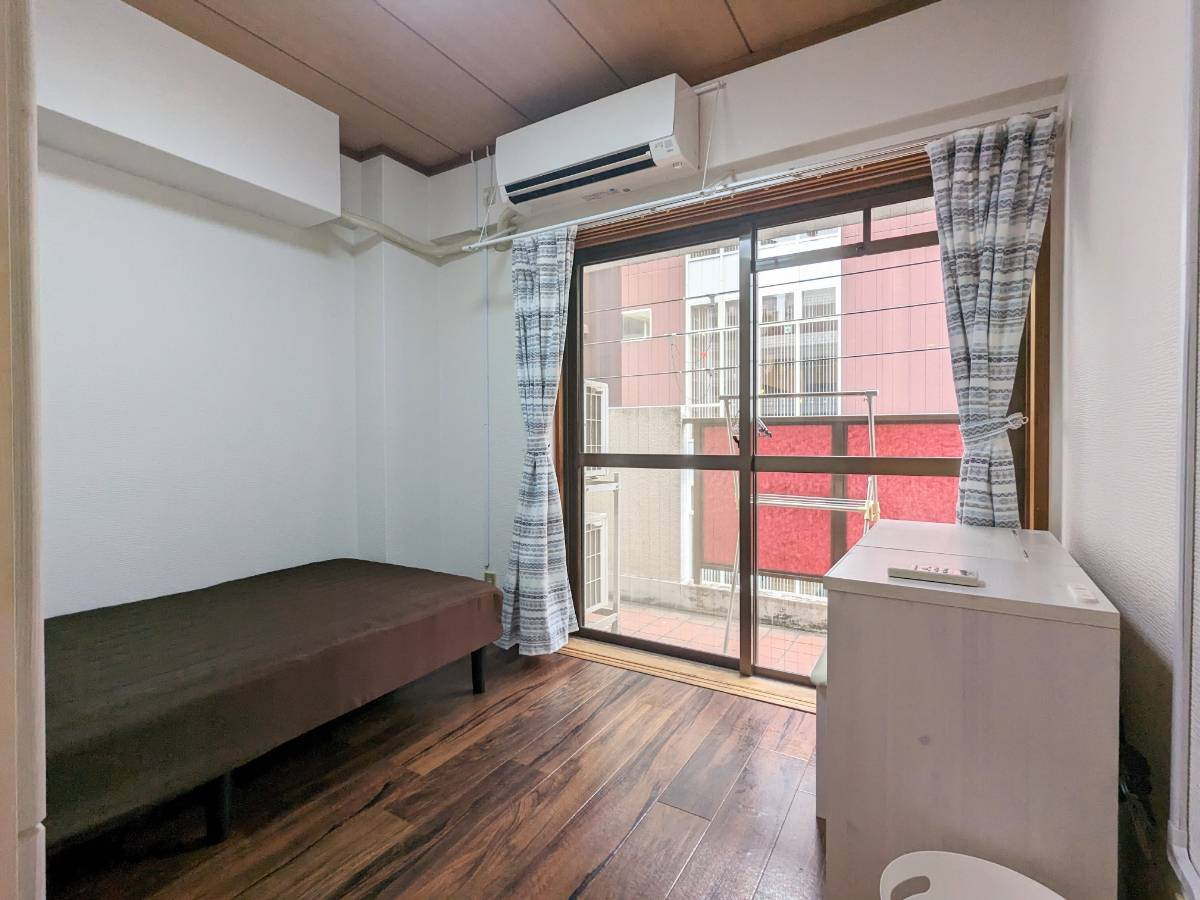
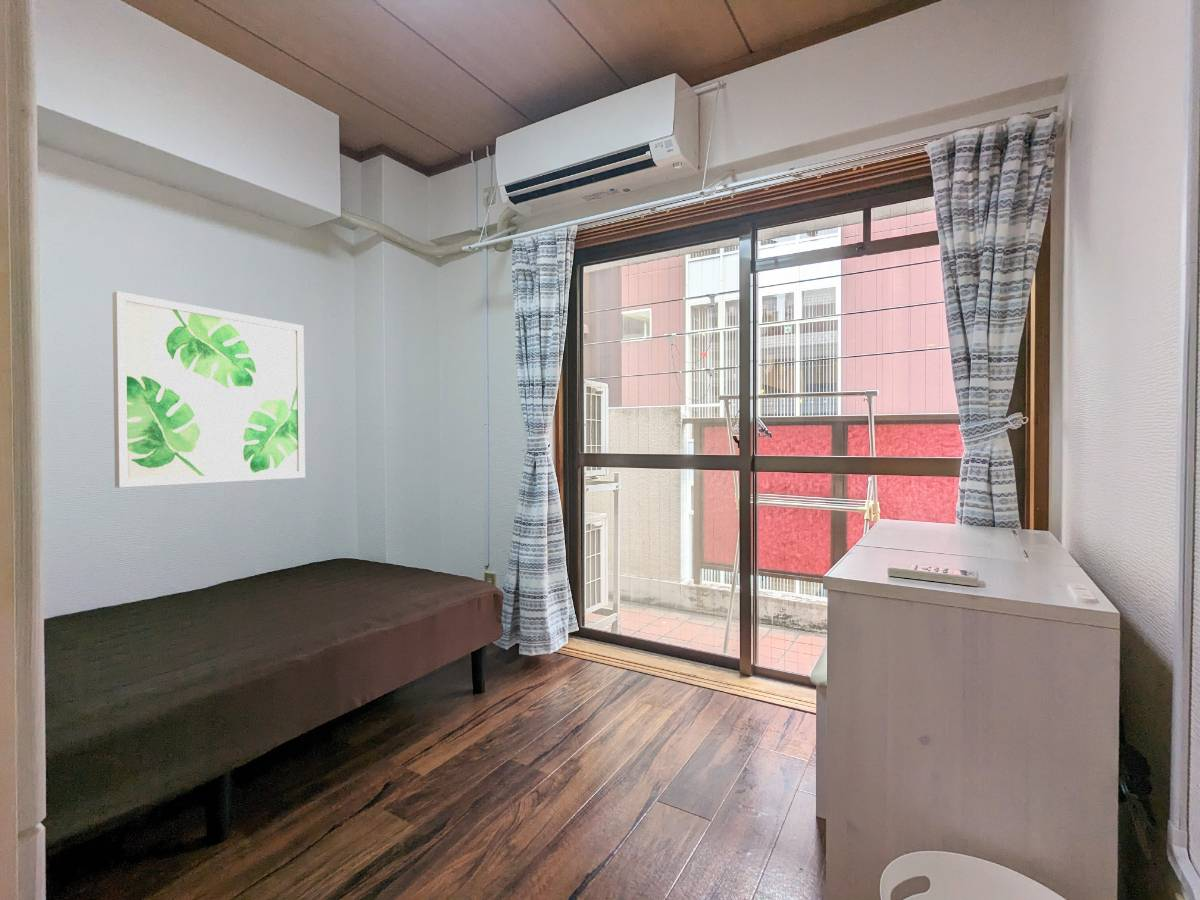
+ wall art (220, 396)
